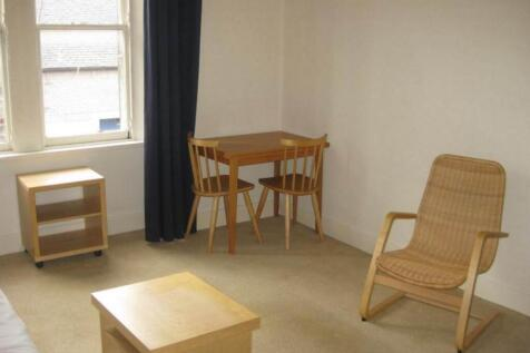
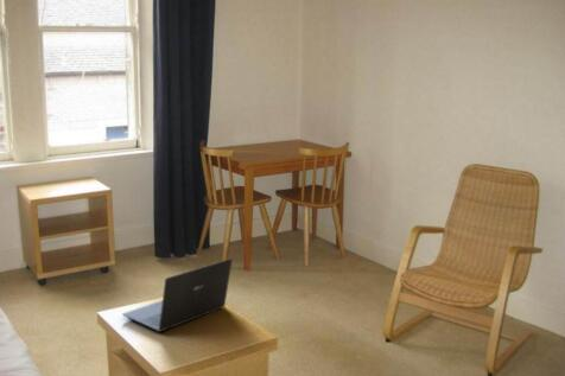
+ laptop (177, 286)
